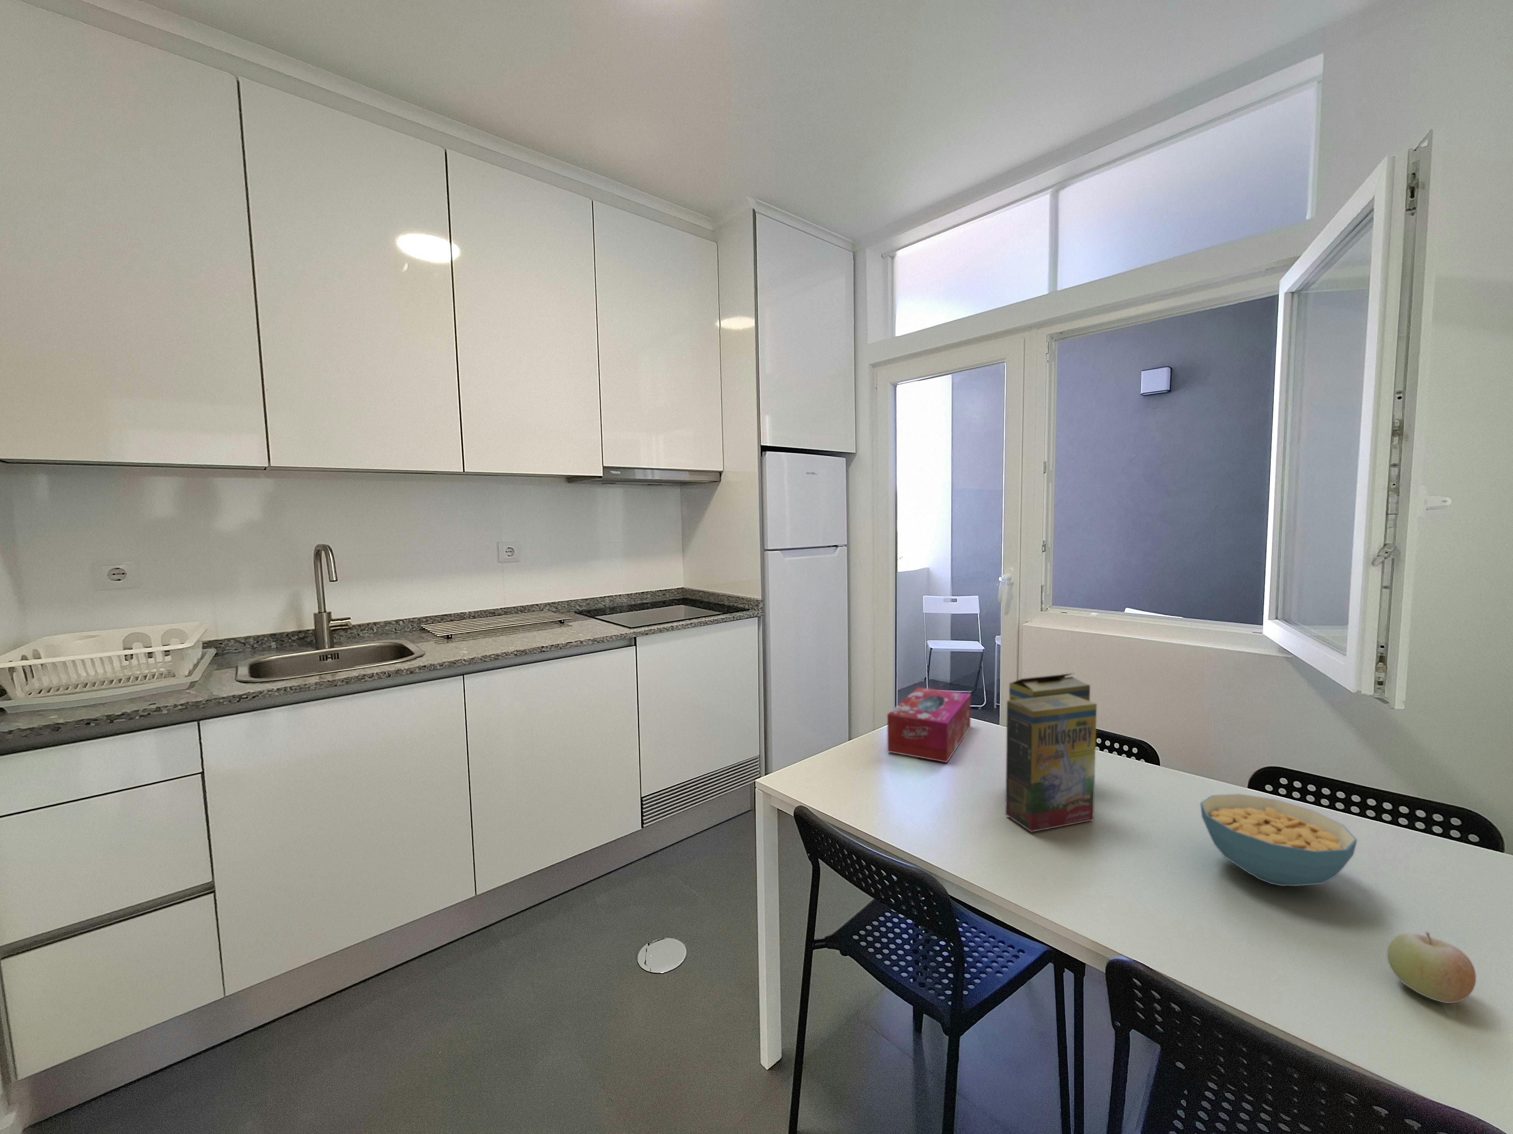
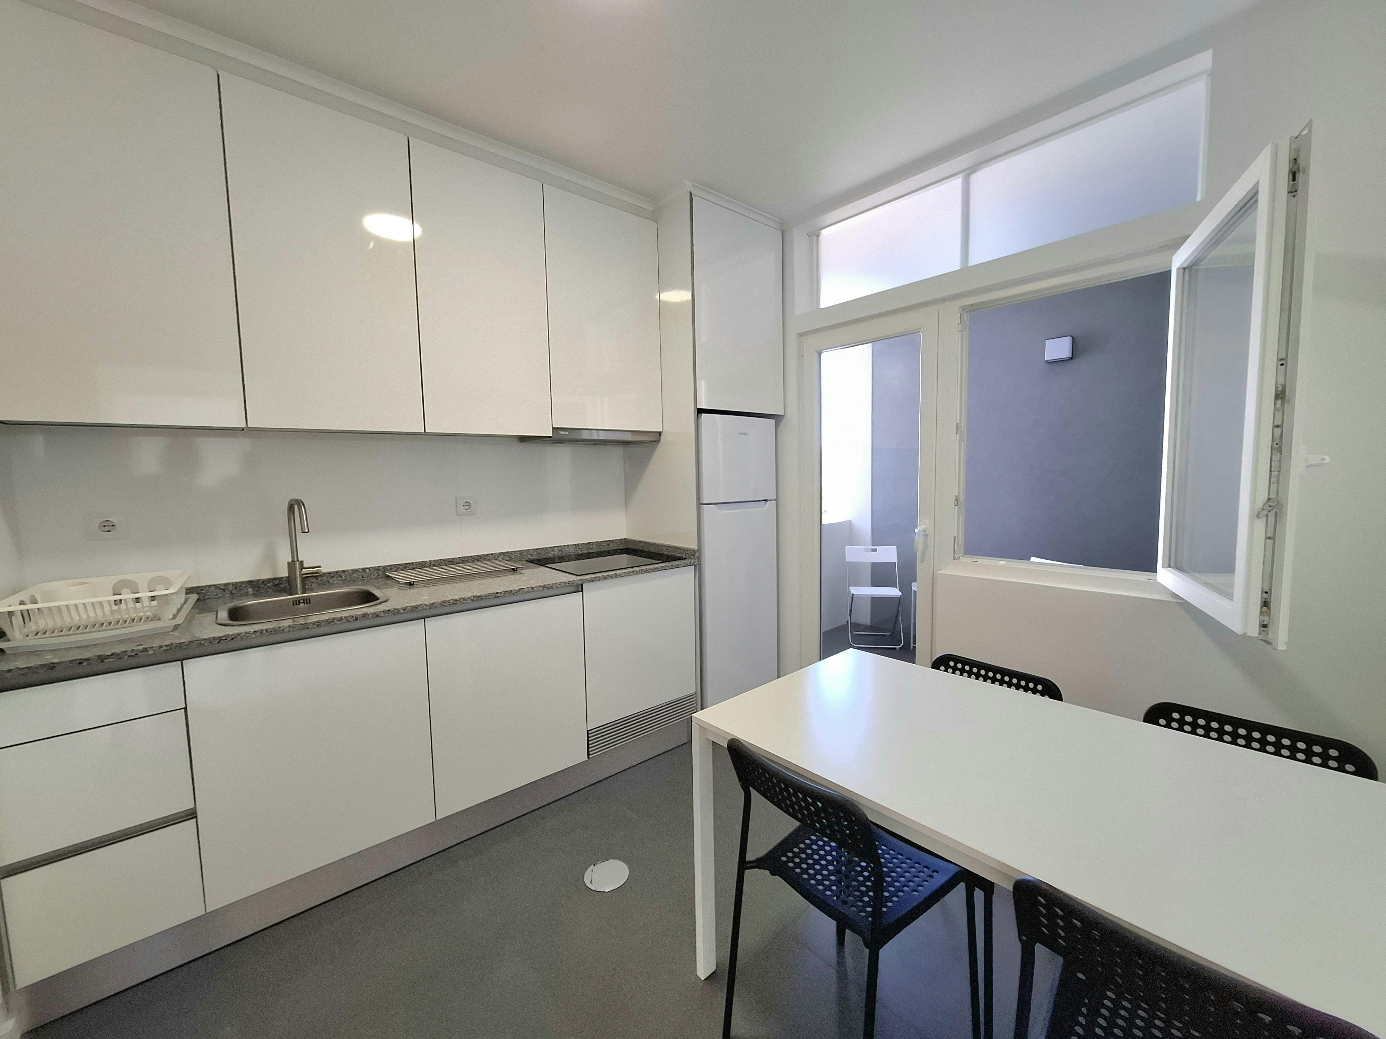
- cereal box (1050, 743)
- cereal bowl (1272, 848)
- fruit (1432, 962)
- tissue box (930, 721)
